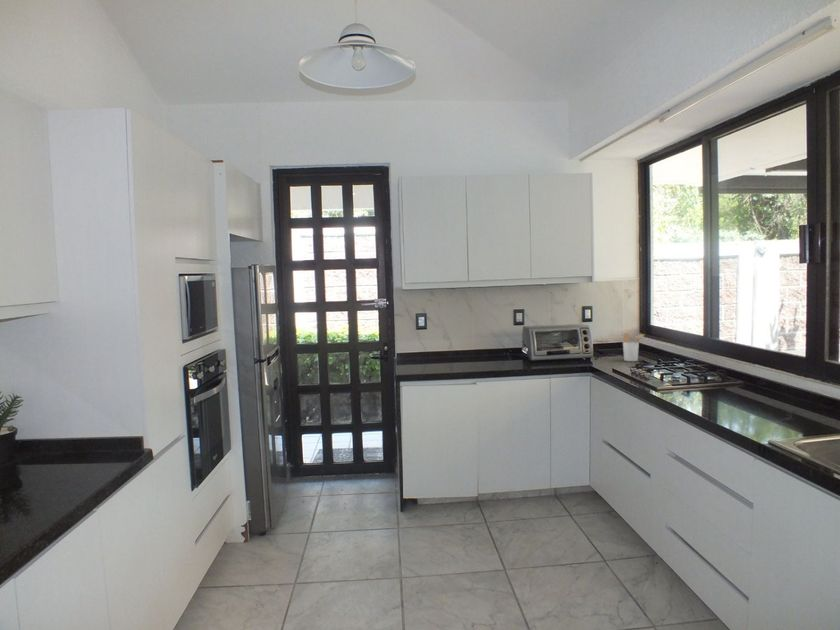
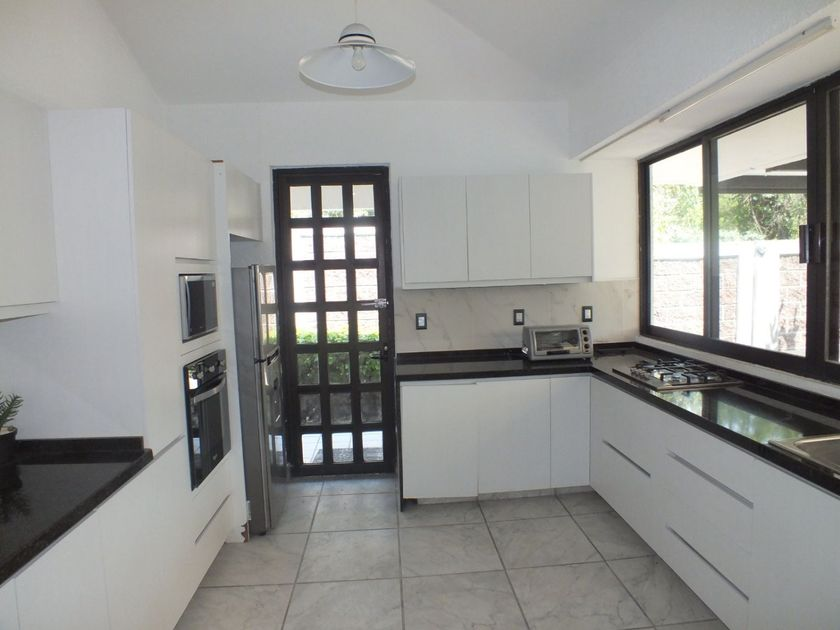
- utensil holder (634, 346)
